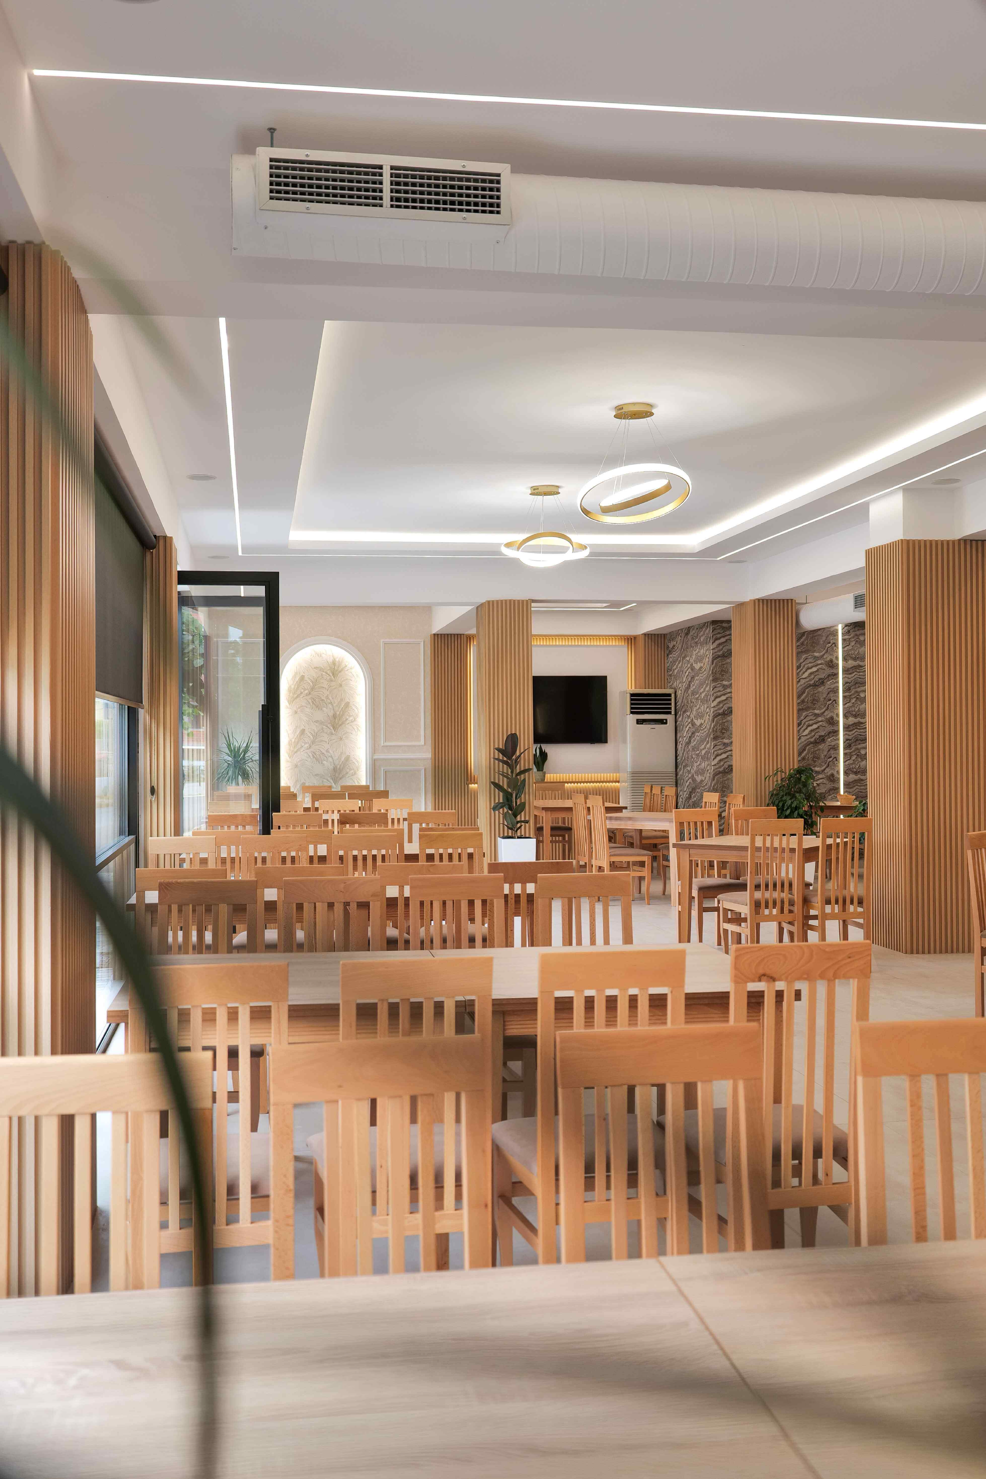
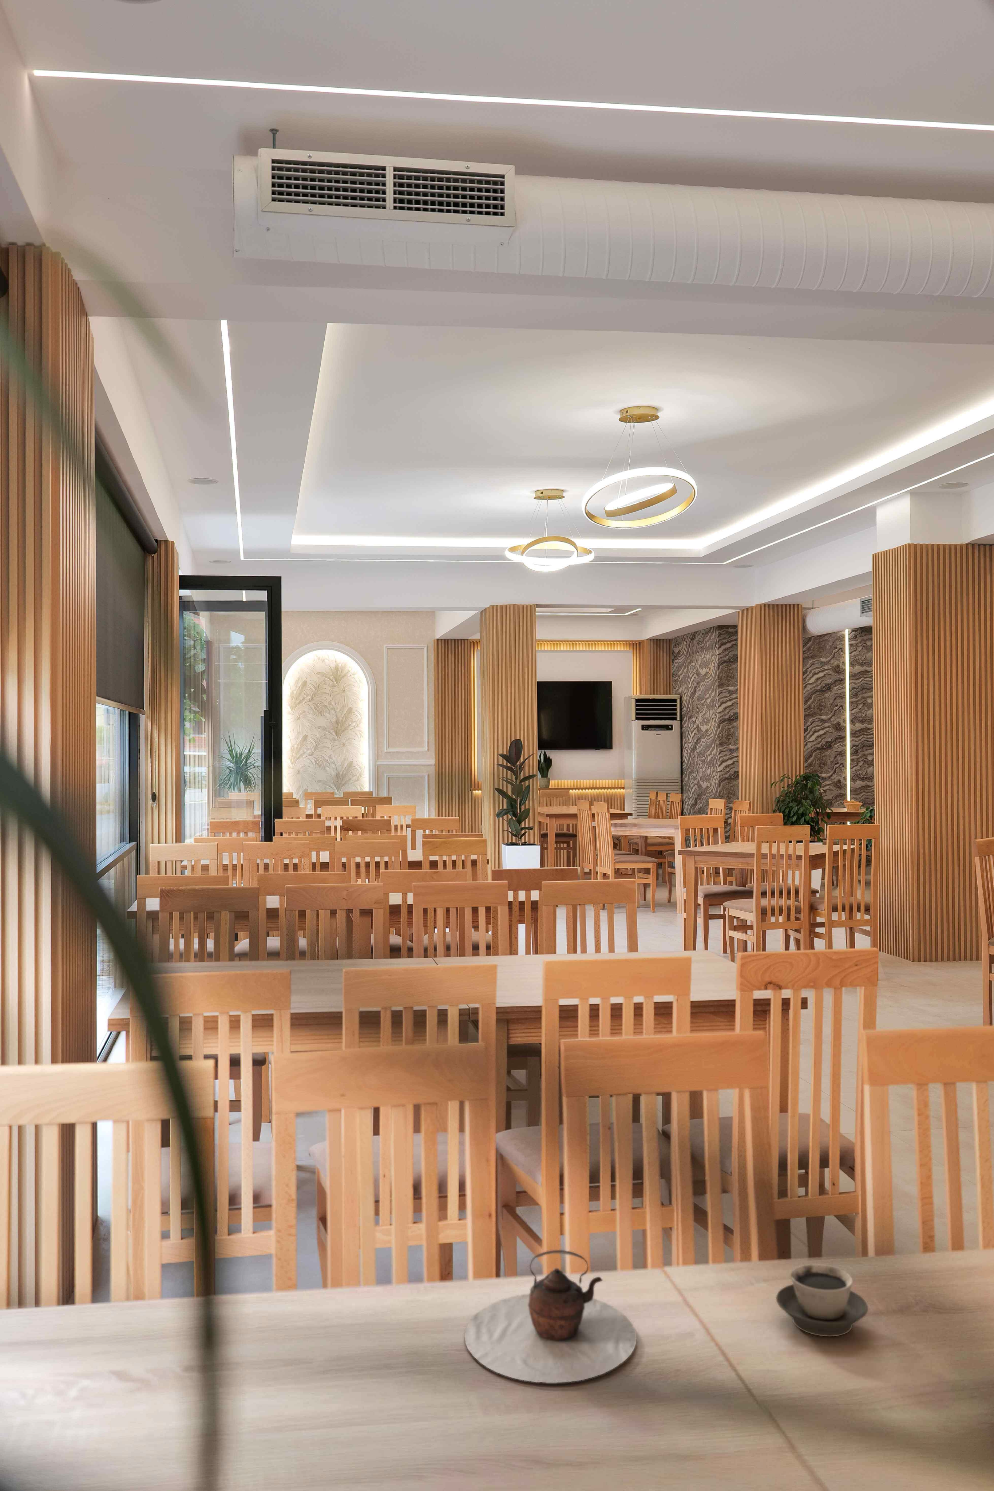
+ cup (821, 1299)
+ teapot (549, 1295)
